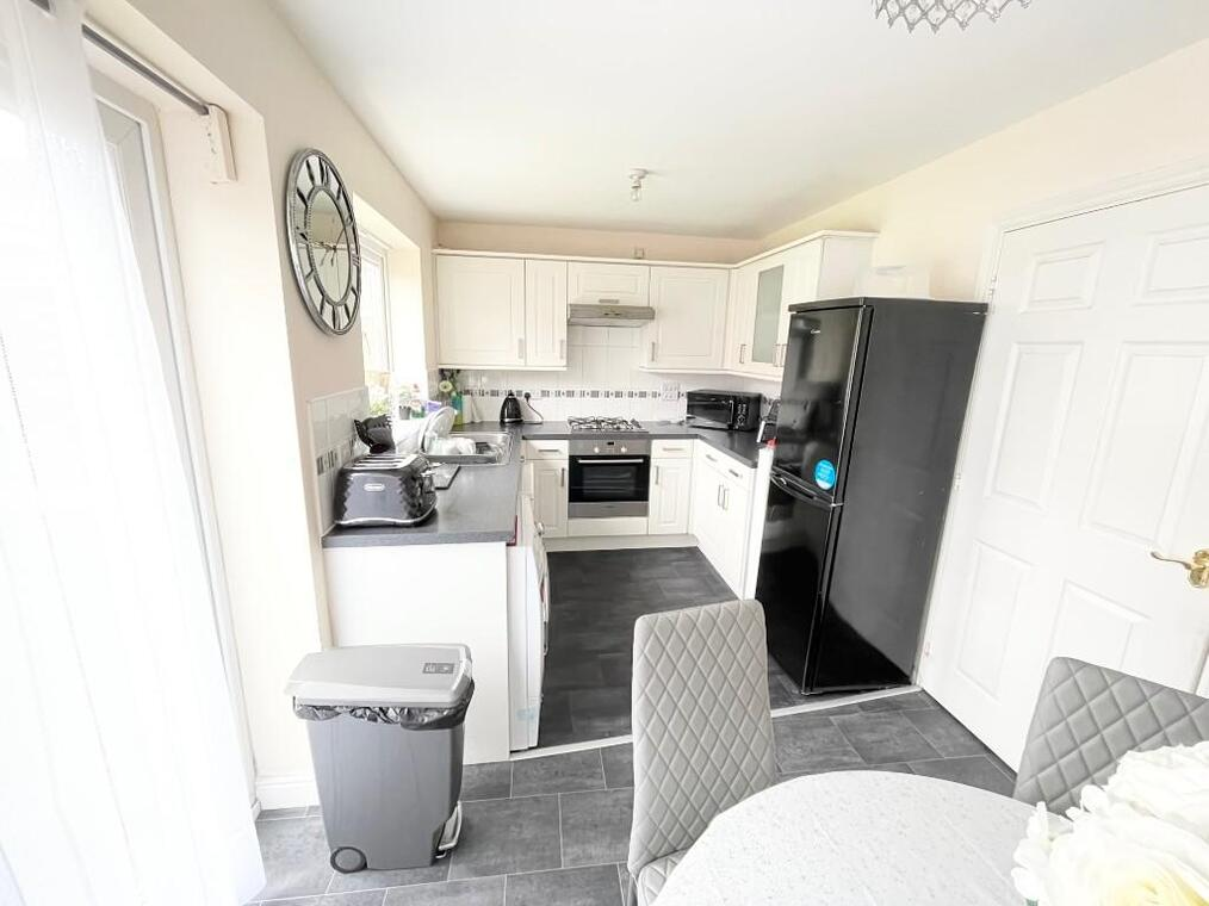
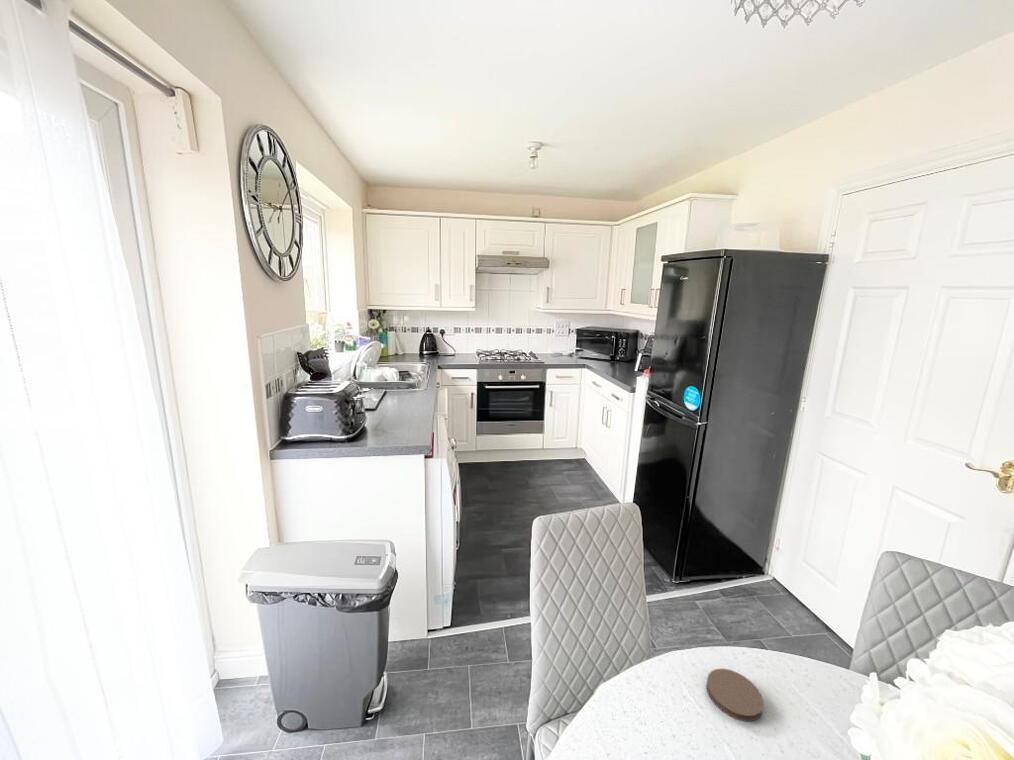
+ coaster (734, 693)
